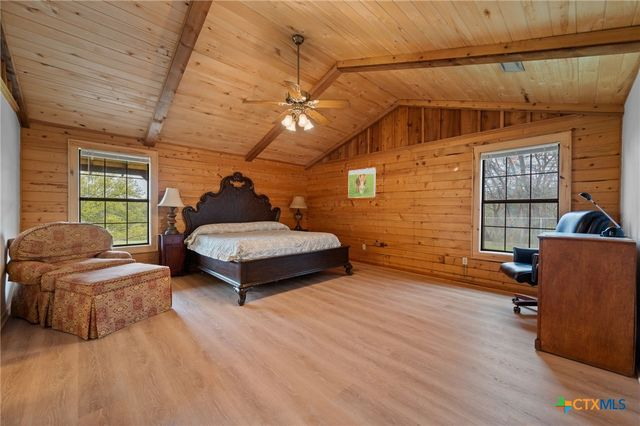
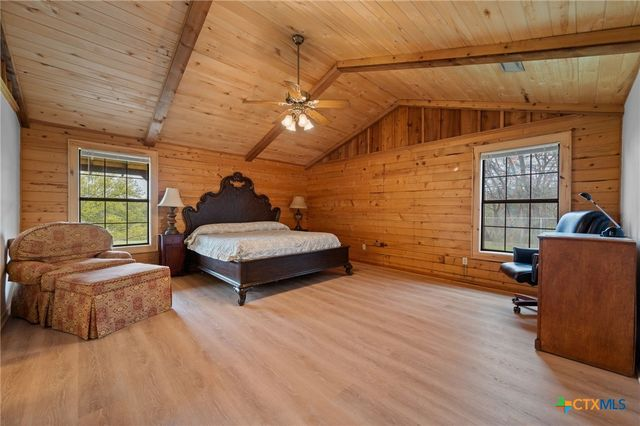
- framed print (361, 183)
